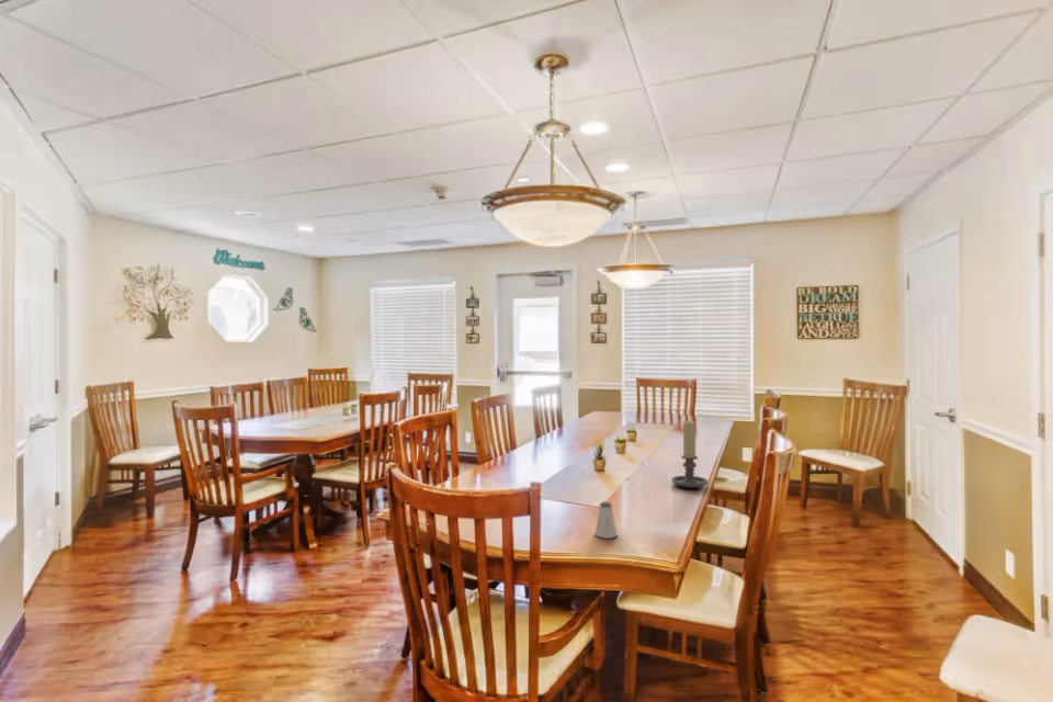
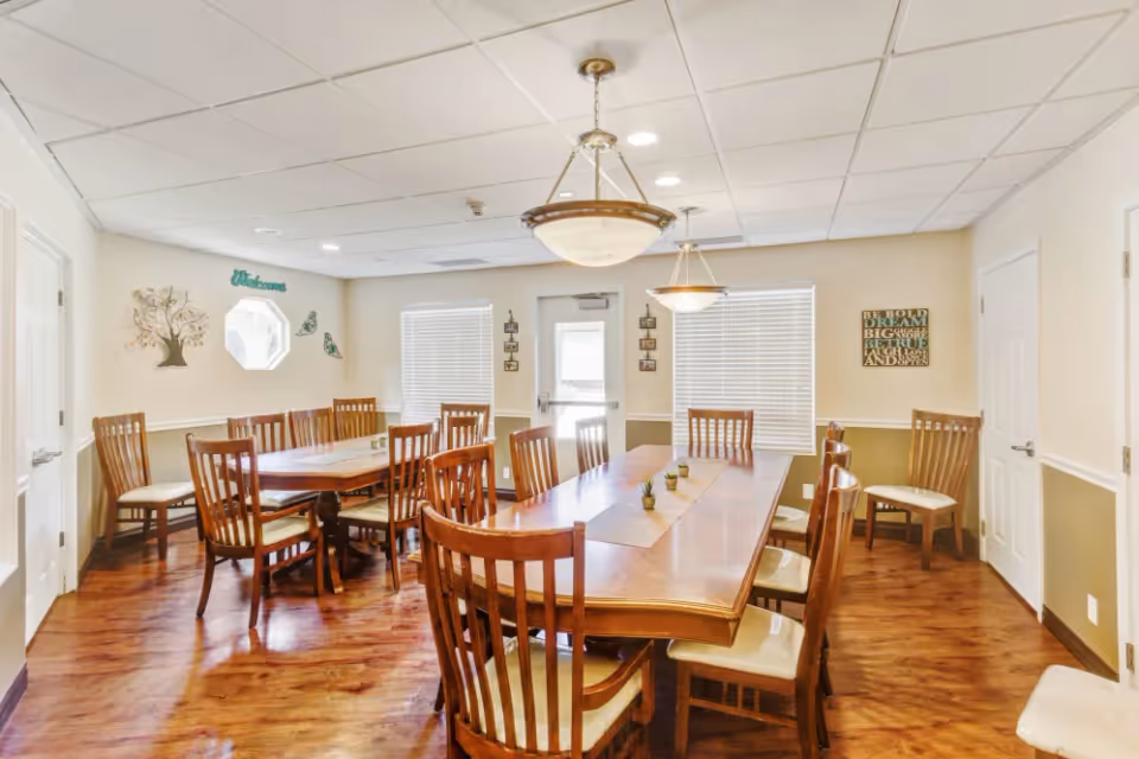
- saltshaker (605, 518)
- candle holder (689, 452)
